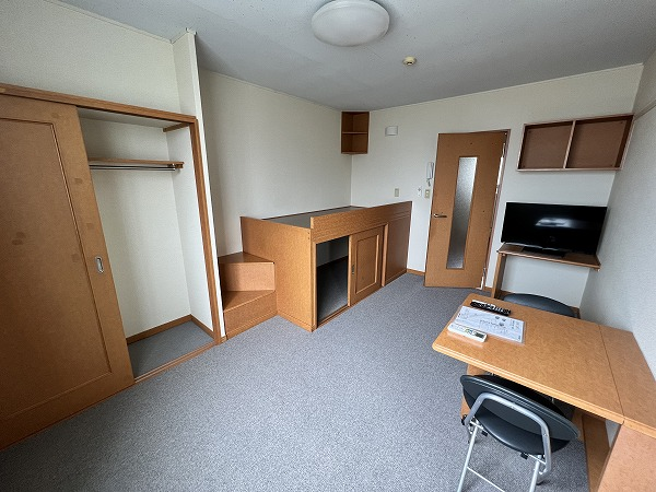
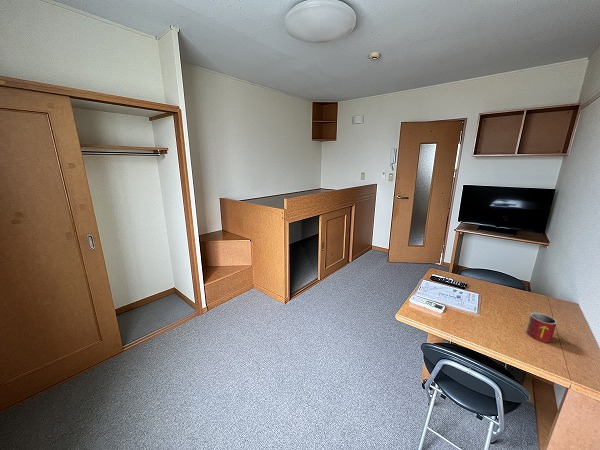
+ mug (540, 325)
